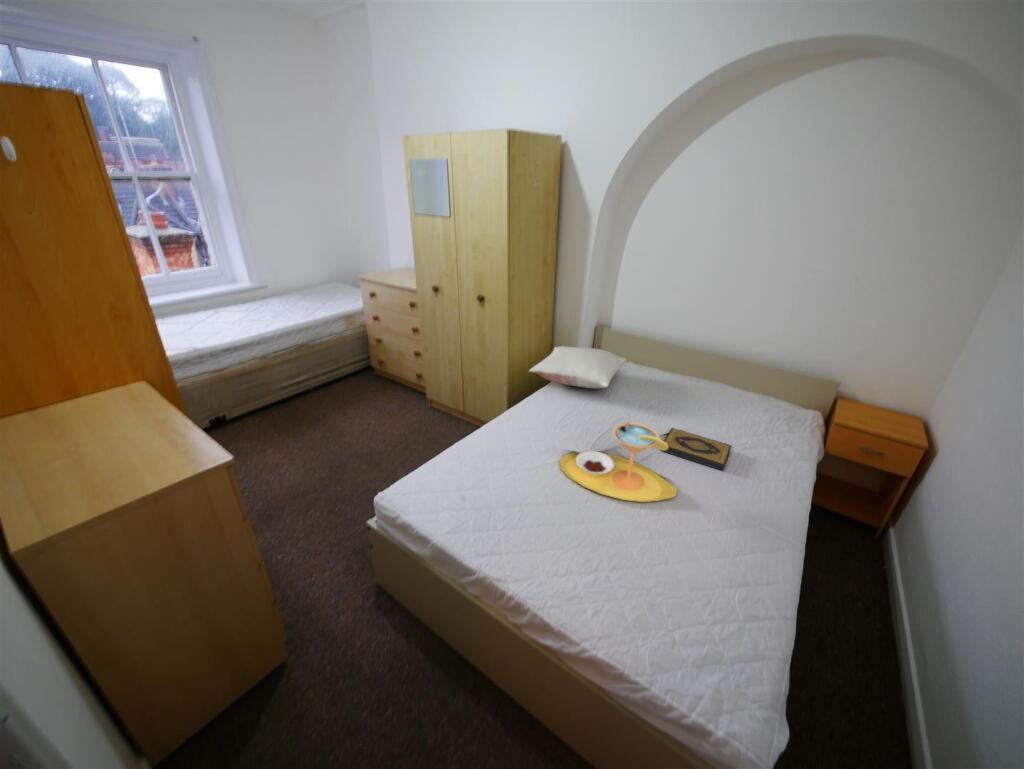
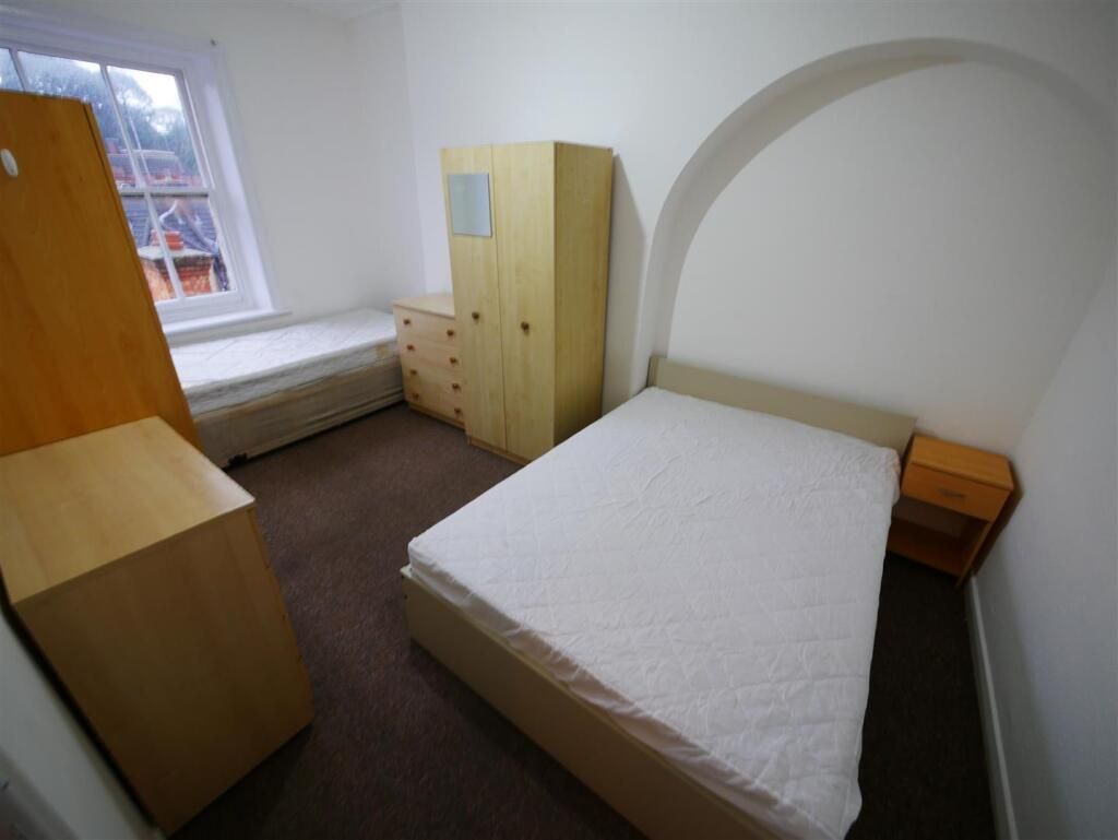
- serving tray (618, 456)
- hardback book (695, 448)
- pillow (578, 365)
